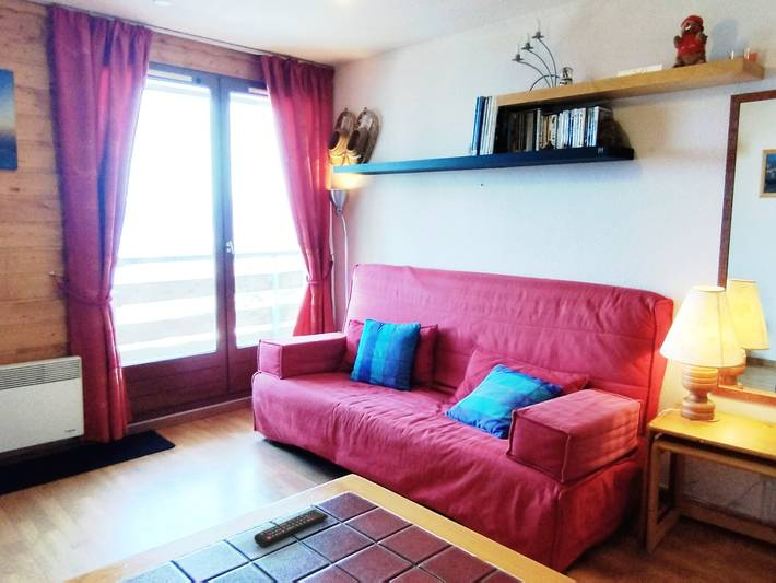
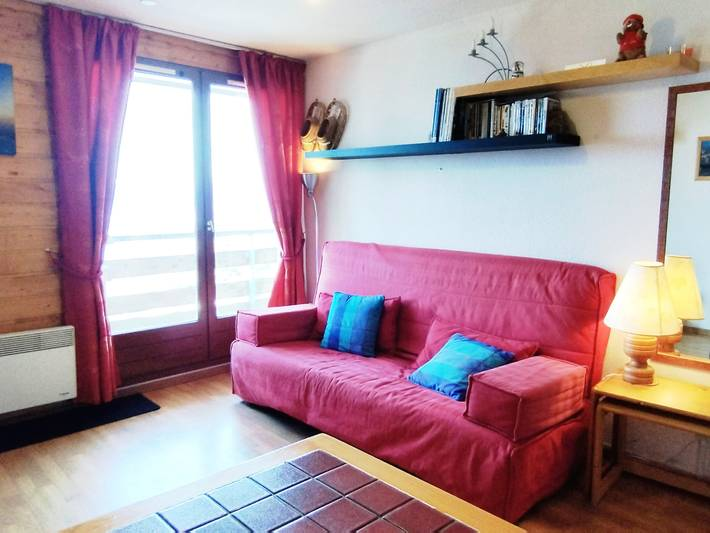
- remote control (292, 527)
